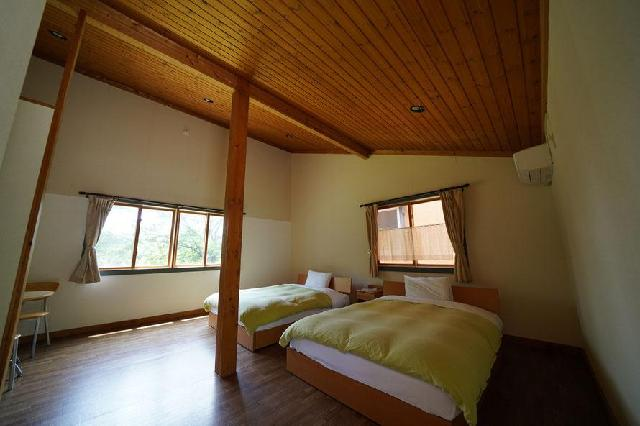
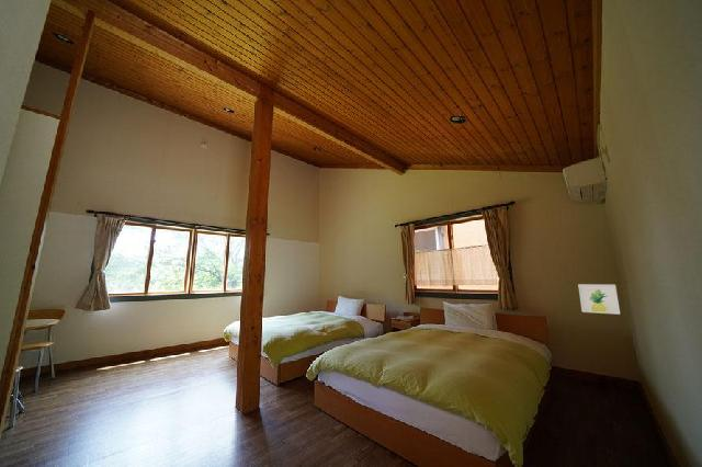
+ wall art (598, 298)
